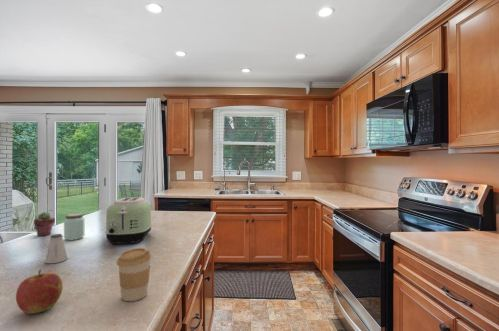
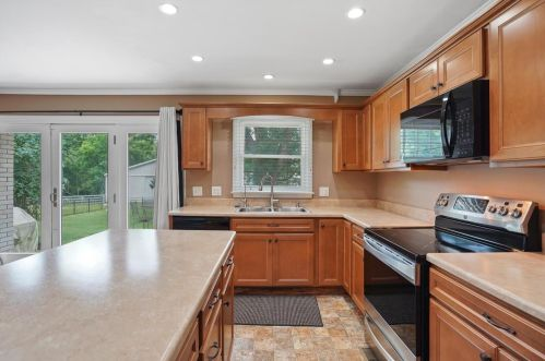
- apple (40, 290)
- coffee cup (134, 273)
- peanut butter (74, 226)
- potted succulent (44, 223)
- toaster (129, 219)
- saltshaker (56, 247)
